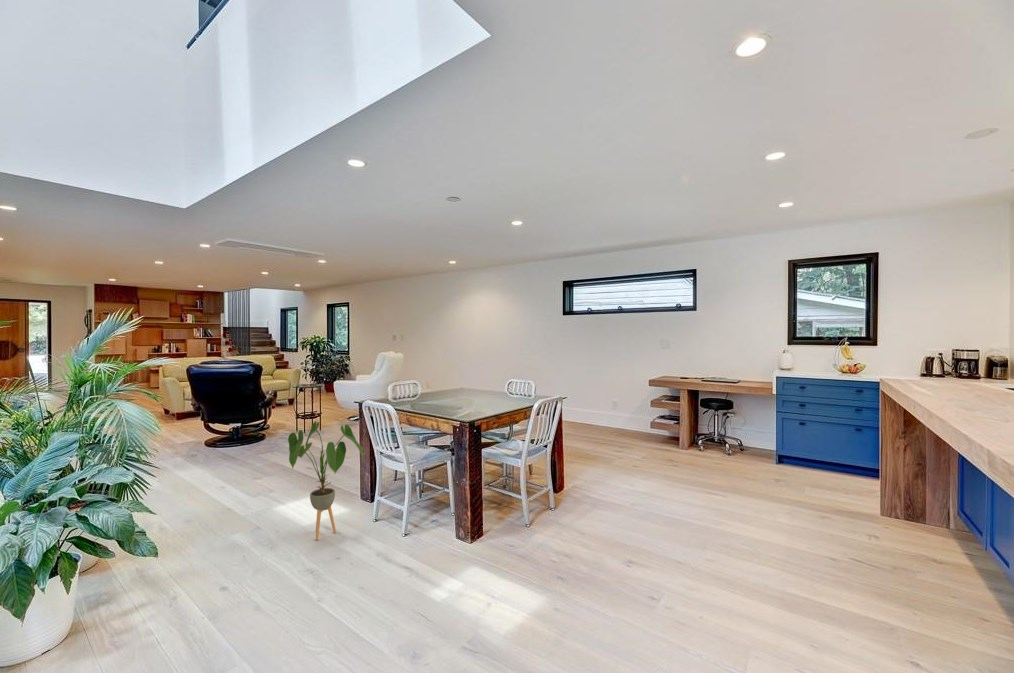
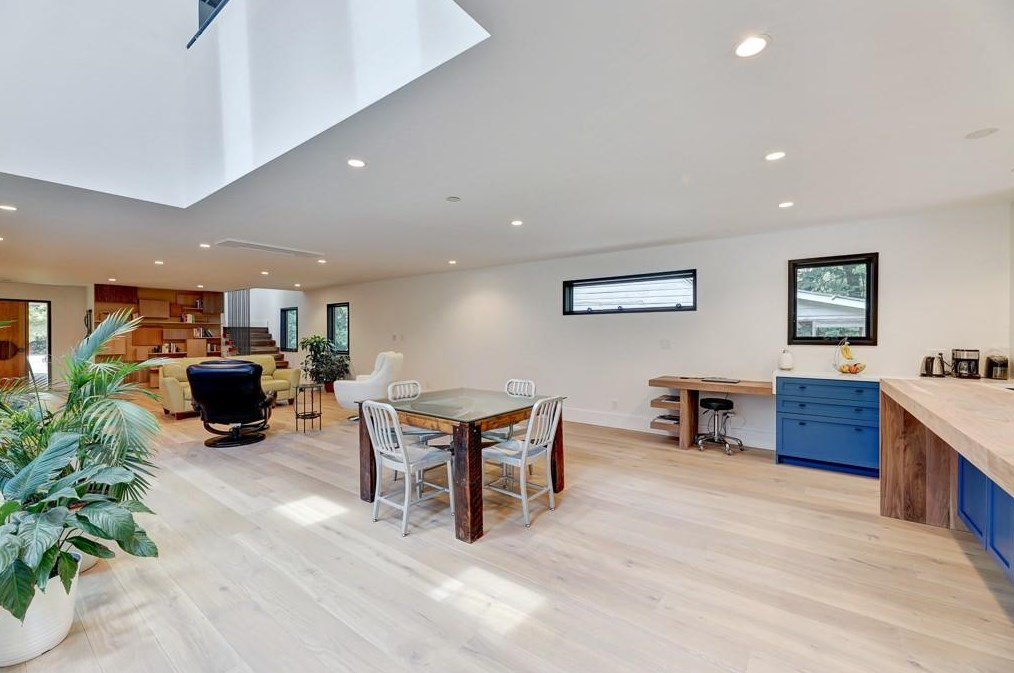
- house plant (325, 479)
